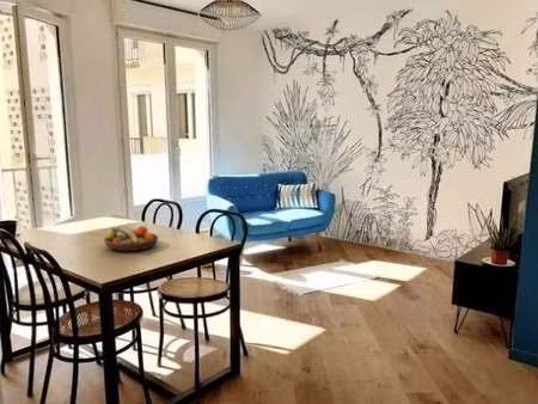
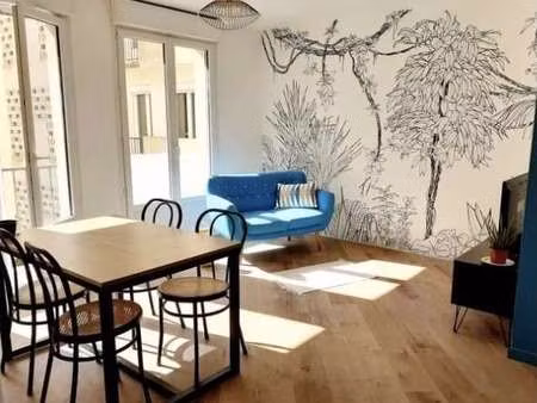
- fruit bowl (130, 235)
